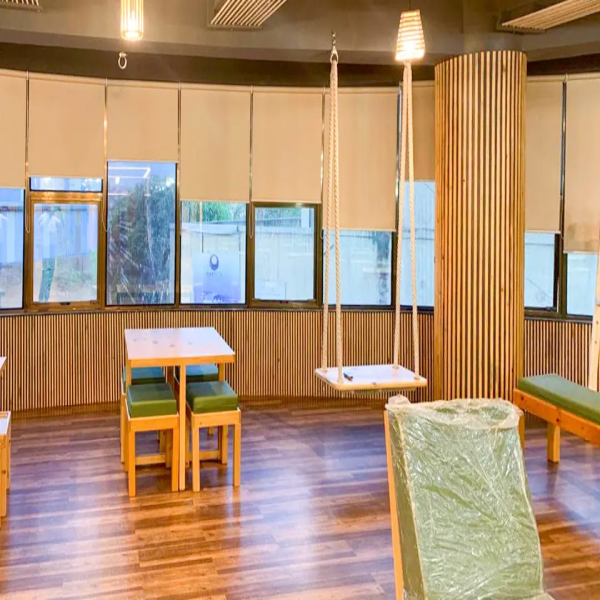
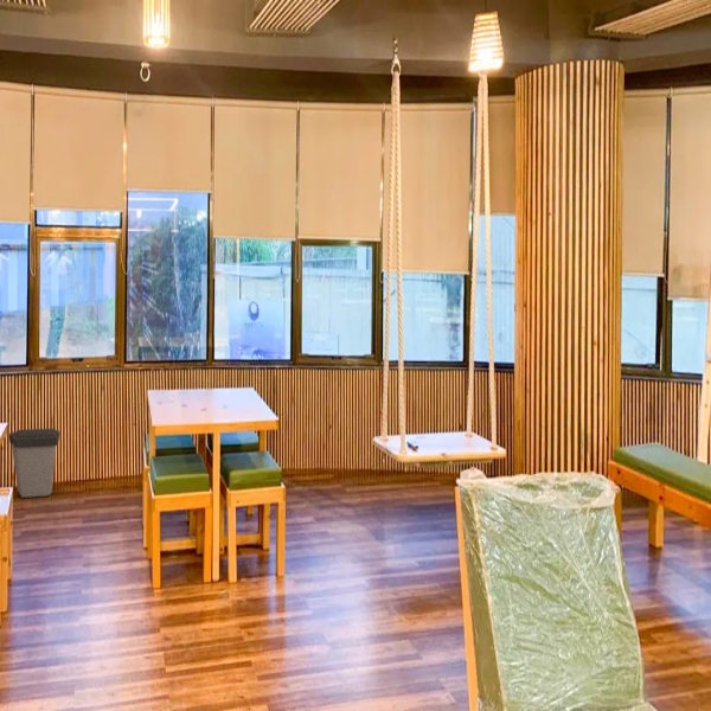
+ trash can (34, 461)
